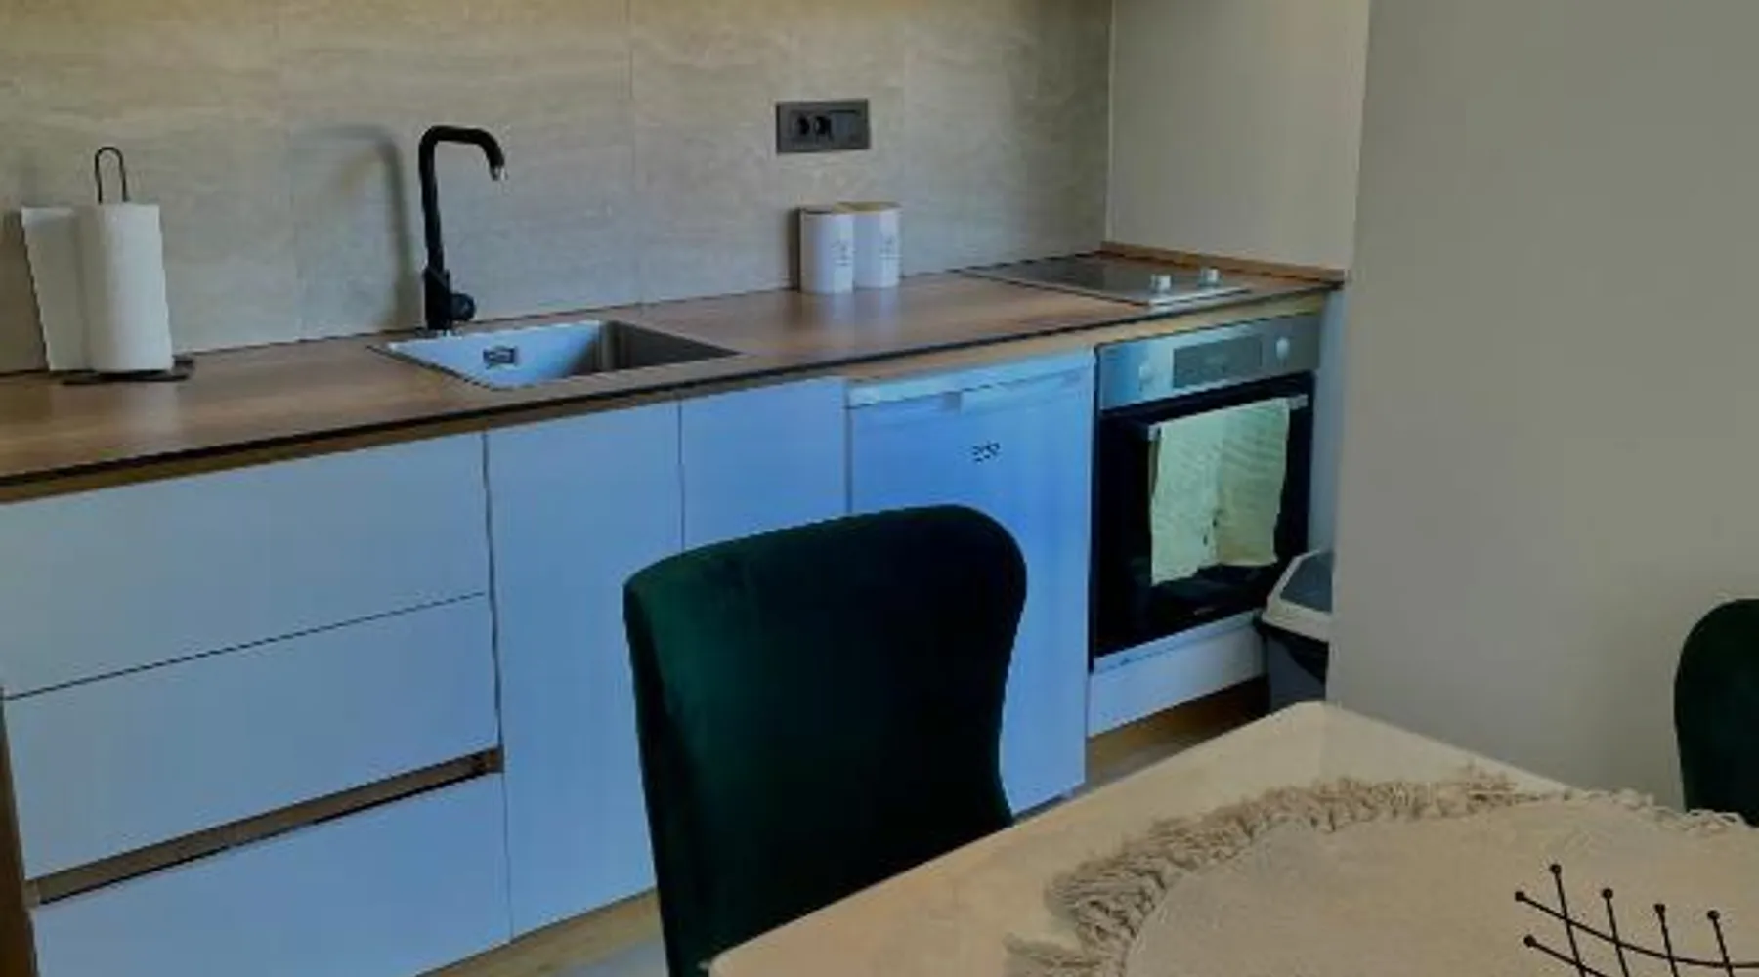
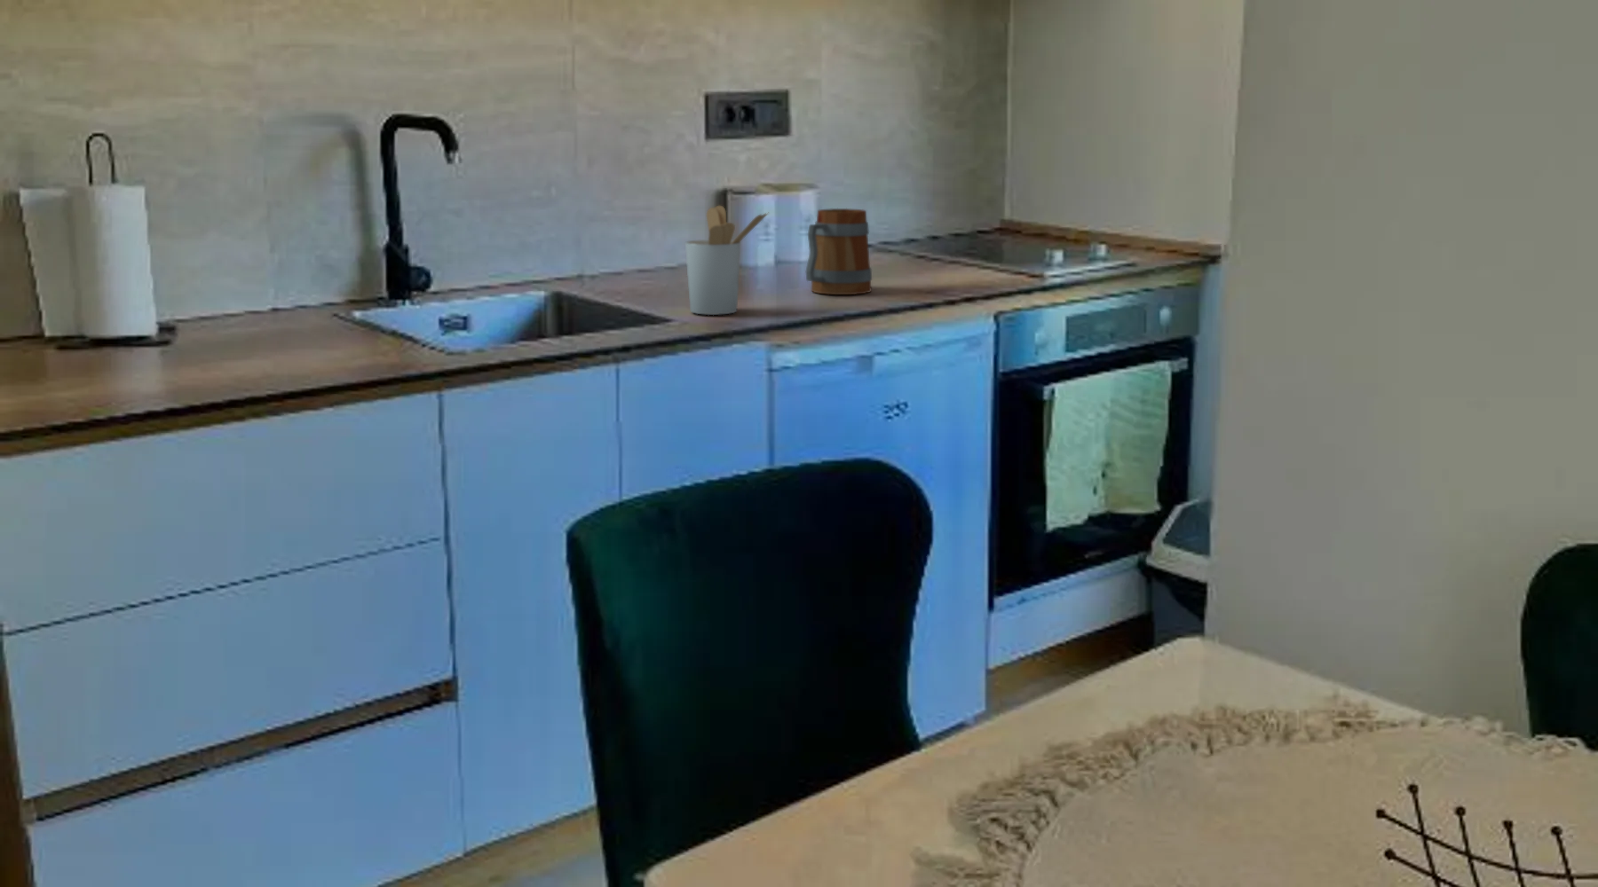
+ mug (834, 251)
+ utensil holder (728, 260)
